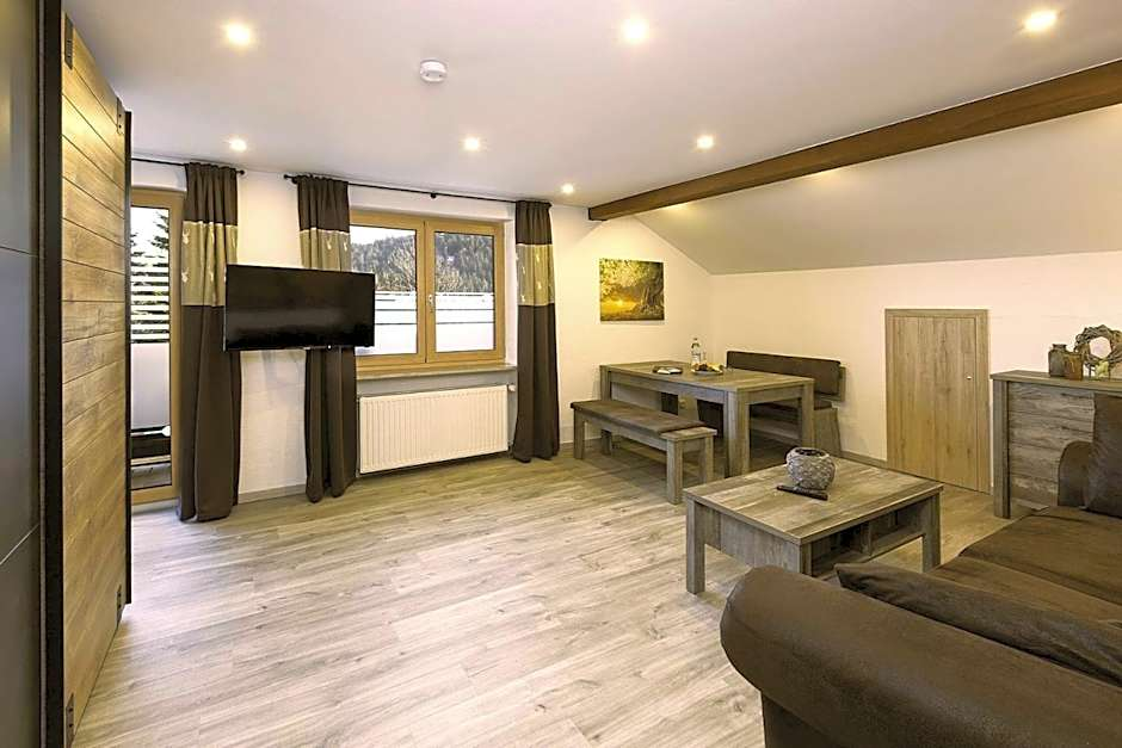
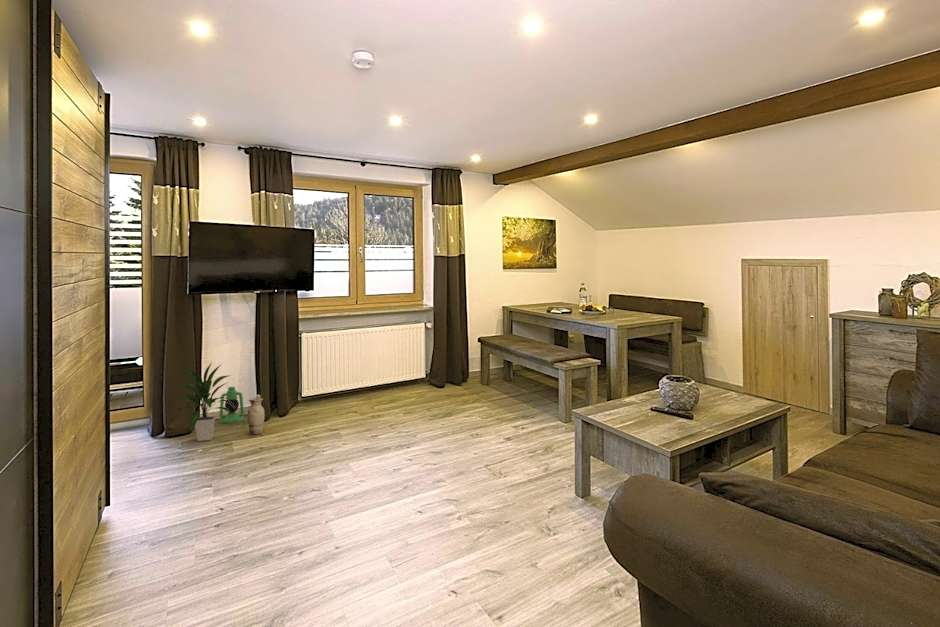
+ ceramic jug (256, 414)
+ indoor plant (202, 401)
+ lantern (232, 403)
